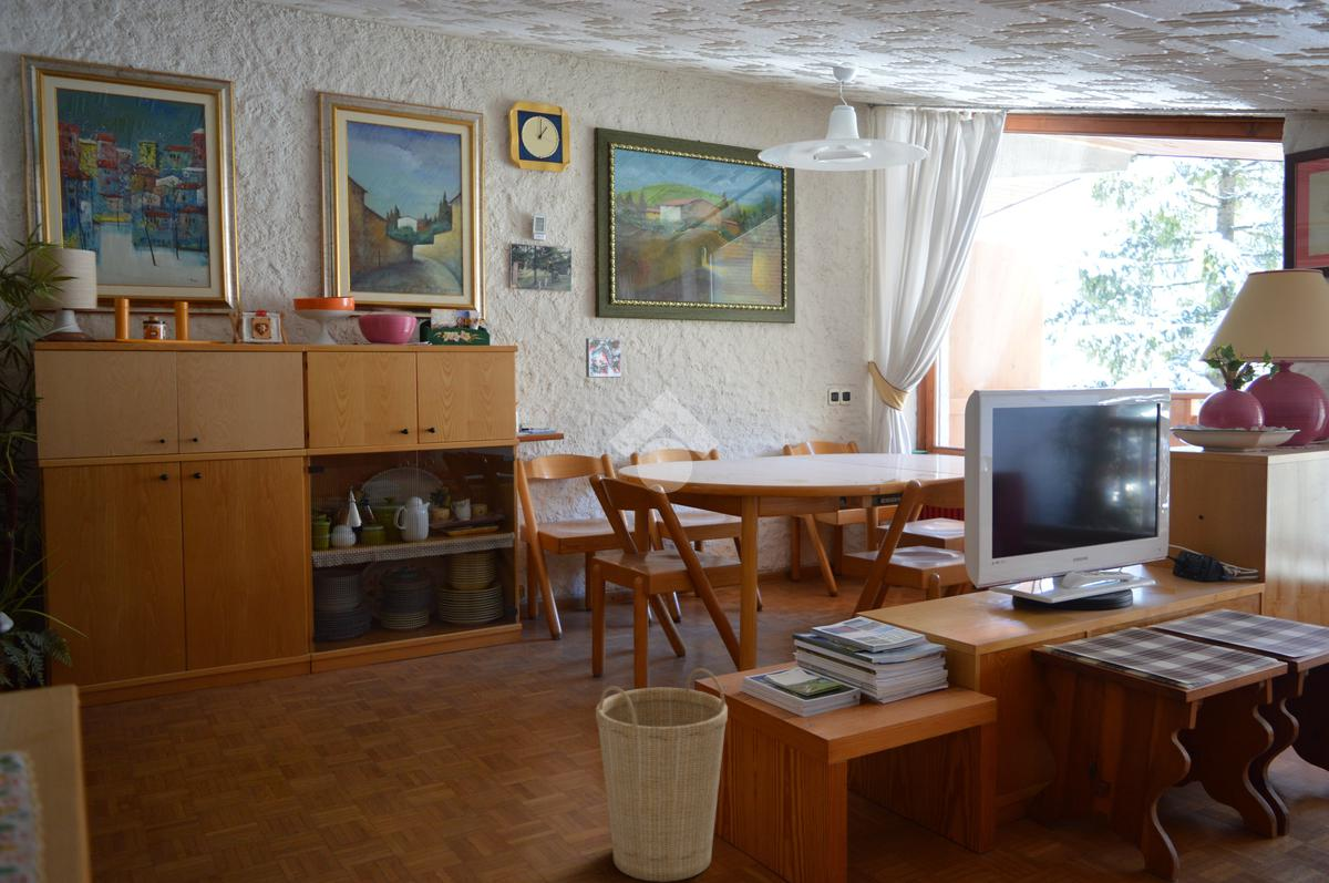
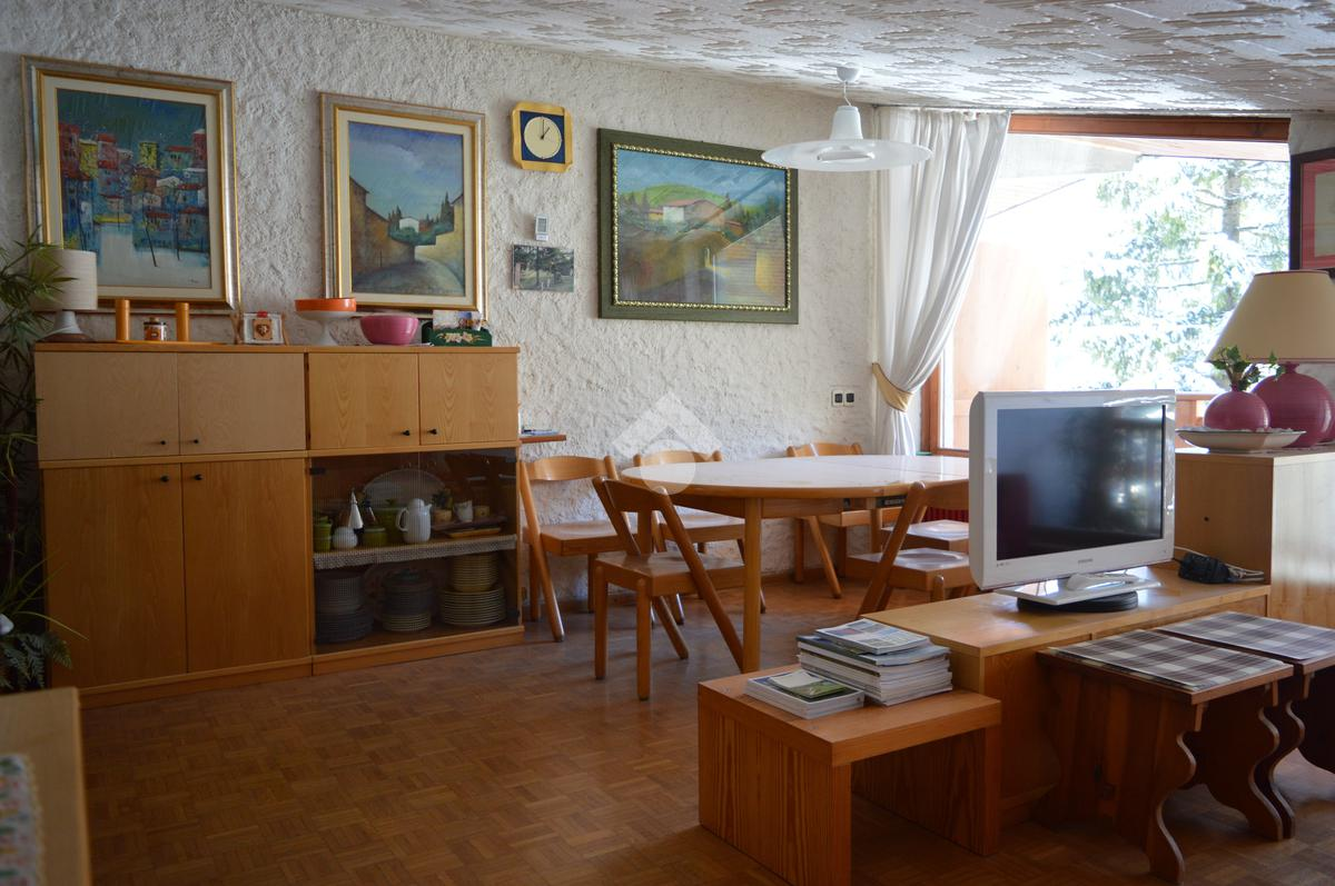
- decorative tile (604, 358)
- basket (661, 768)
